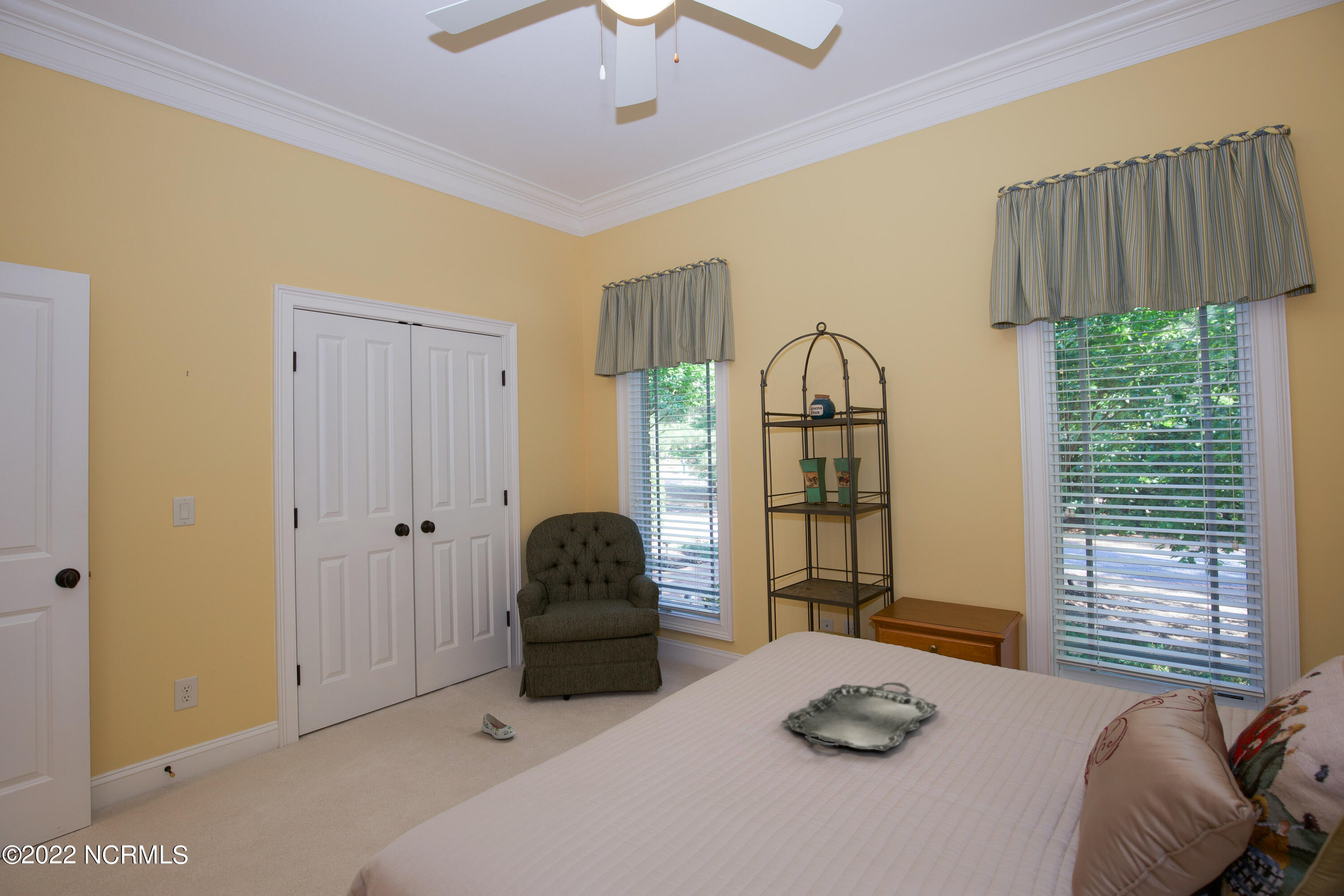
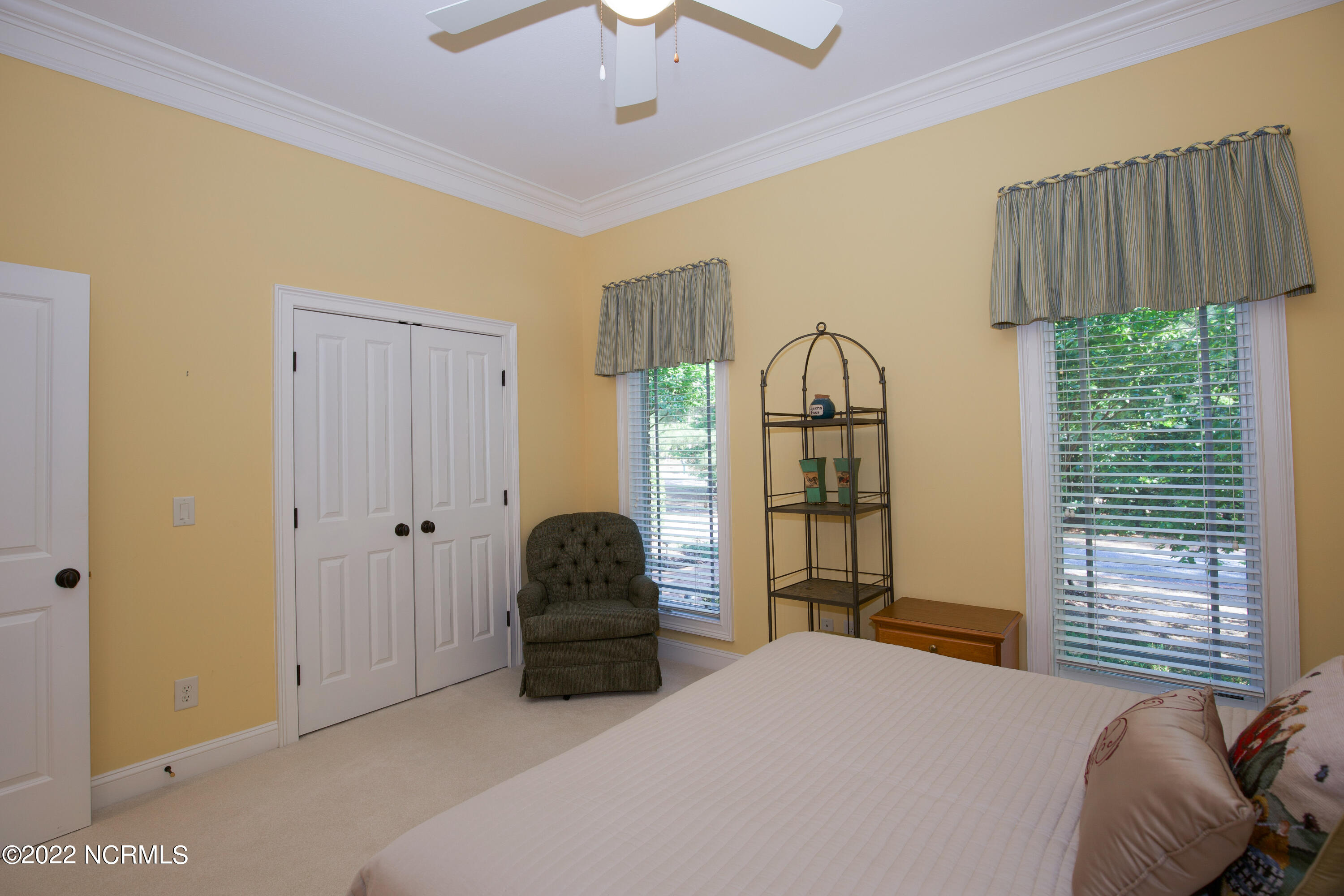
- shoe (498, 726)
- serving tray (861, 714)
